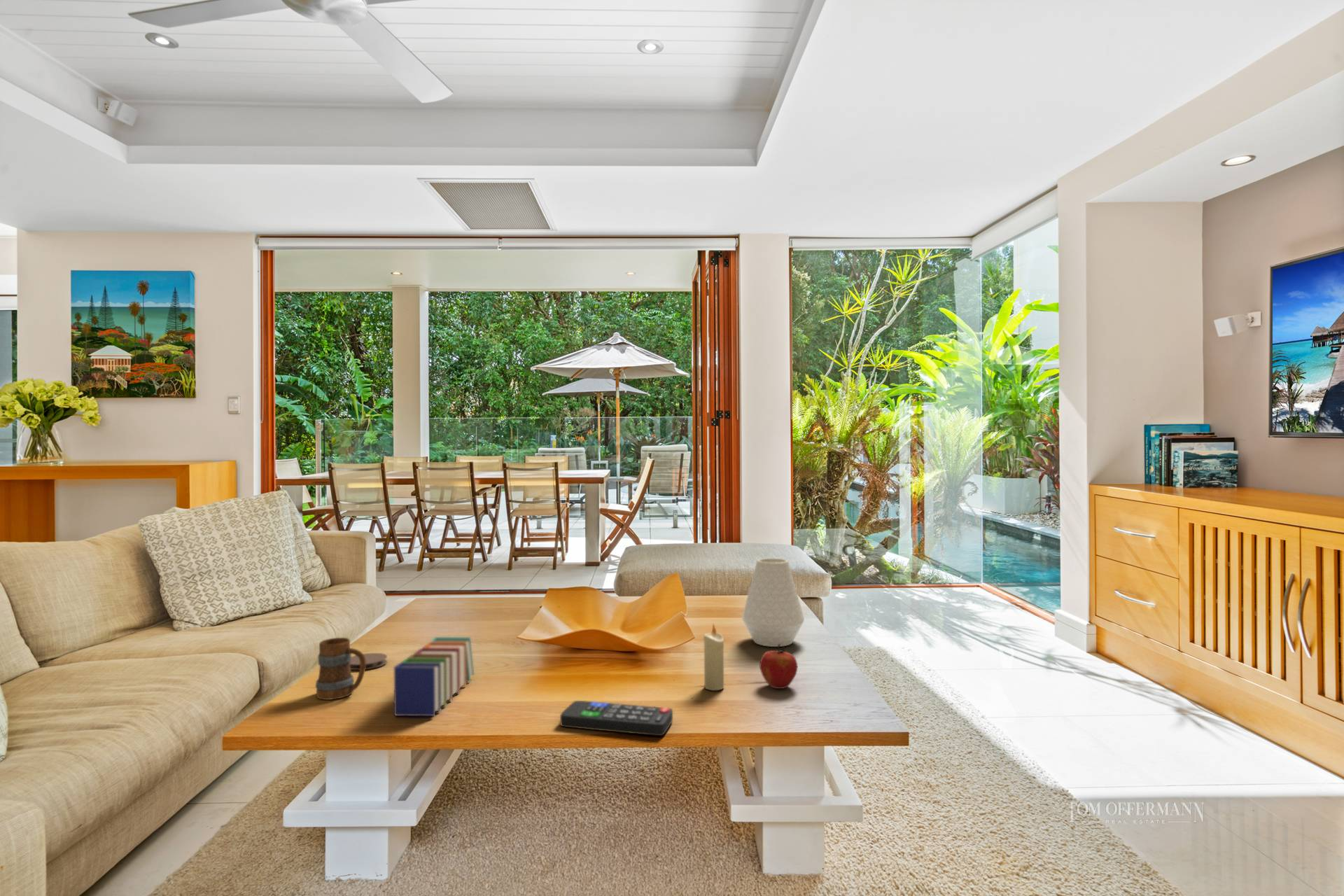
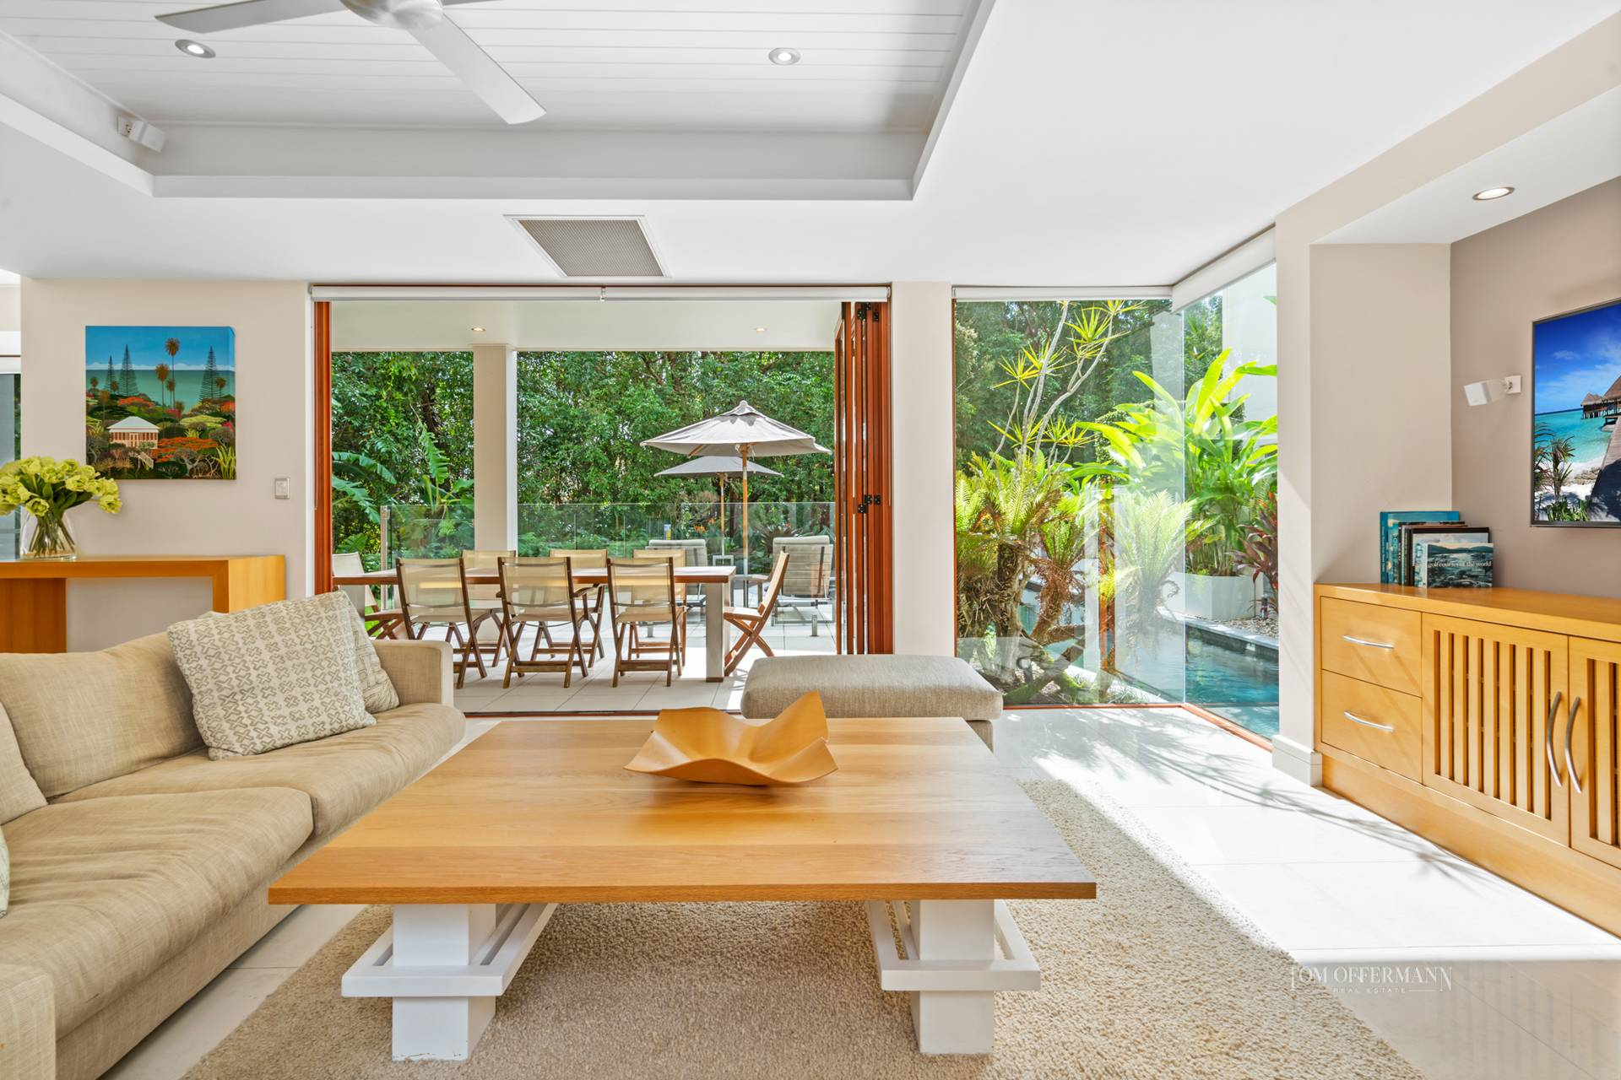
- coaster (366, 661)
- vase (773, 601)
- book (437, 672)
- remote control (617, 716)
- apple (778, 665)
- mug (342, 667)
- candle (714, 655)
